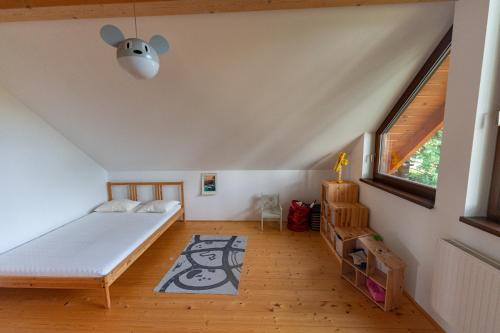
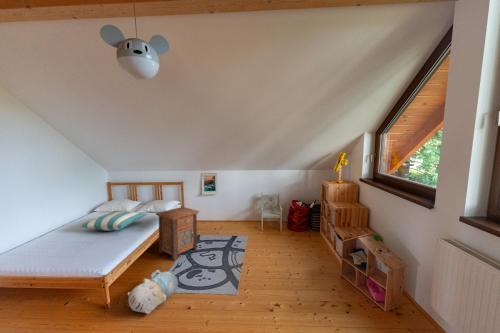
+ plush toy (154, 289)
+ nightstand (178, 232)
+ pillow (116, 220)
